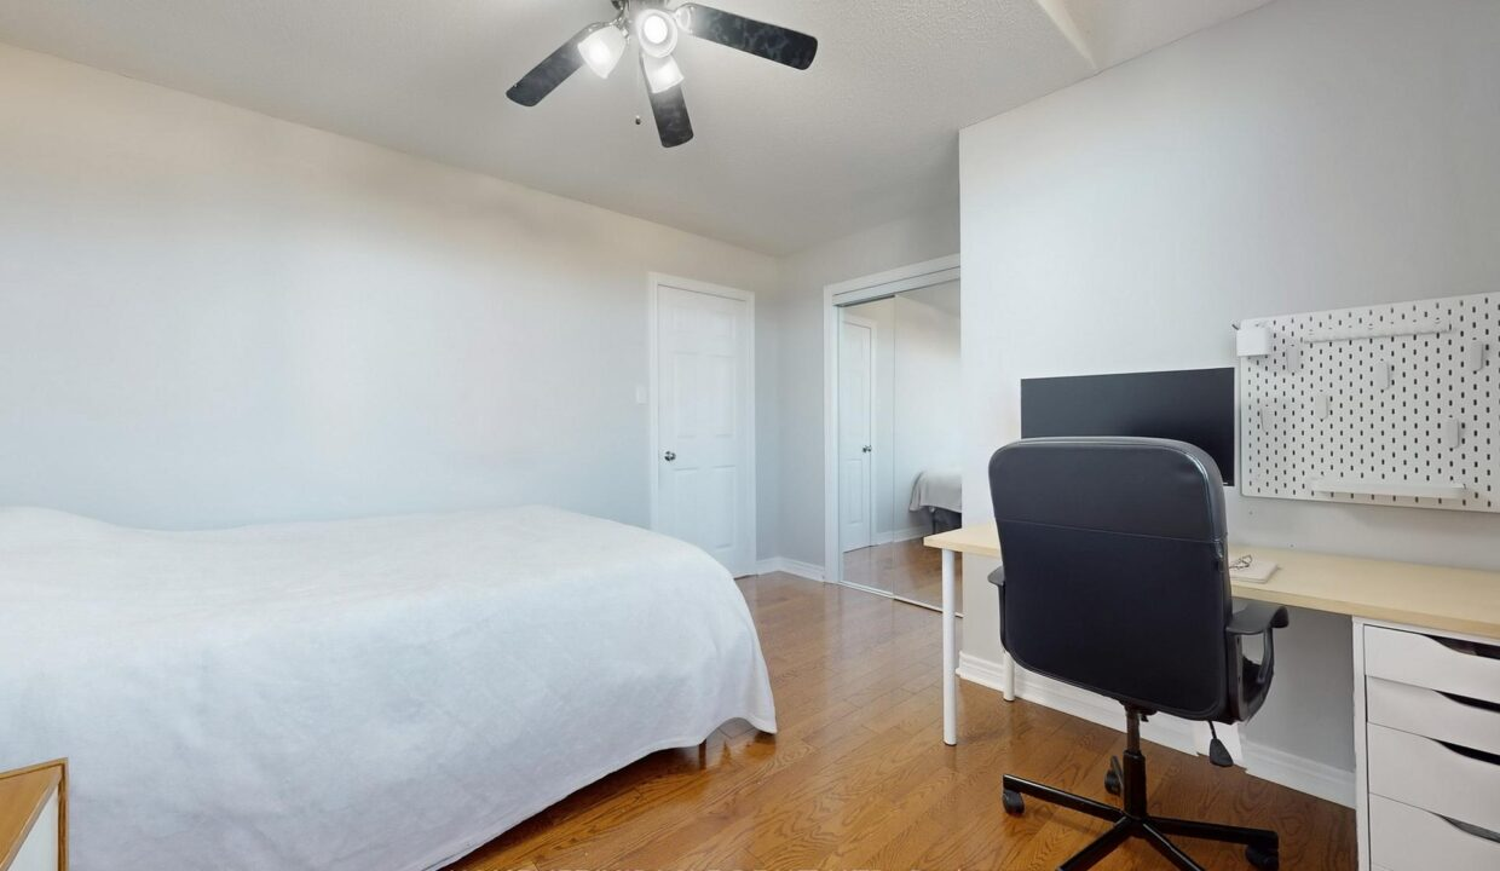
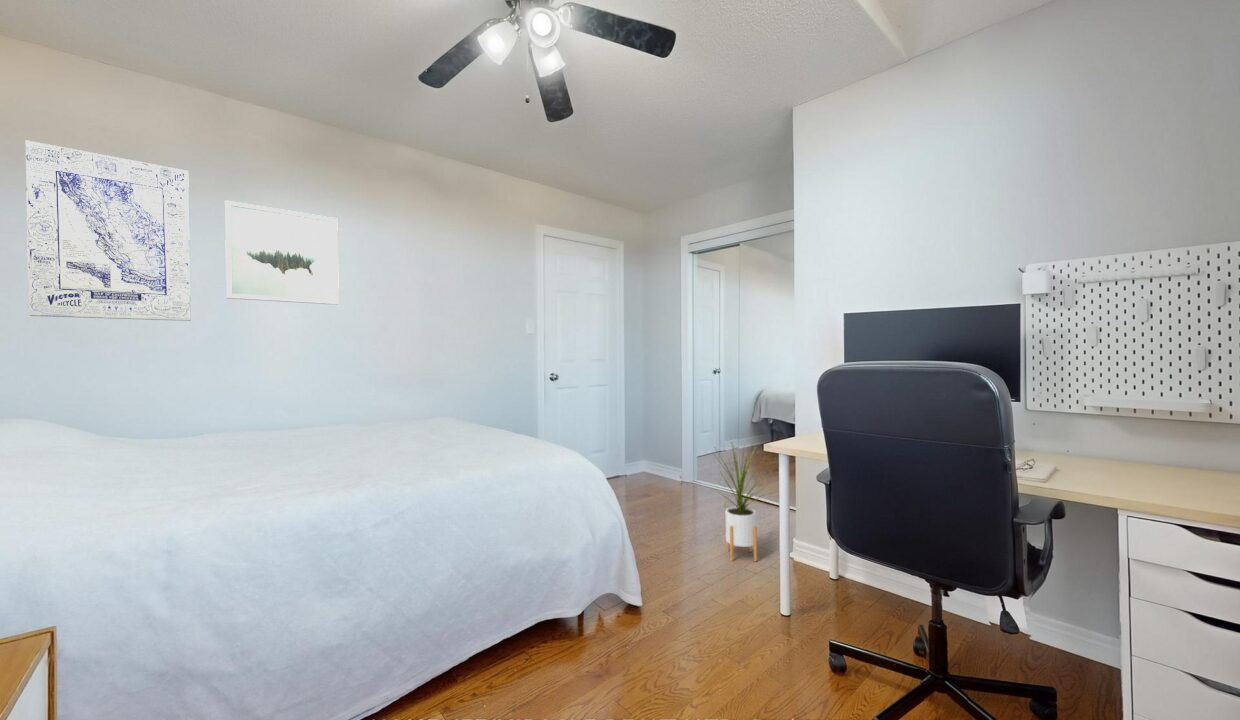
+ wall art (285, 256)
+ wall art (115, 238)
+ house plant (742, 497)
